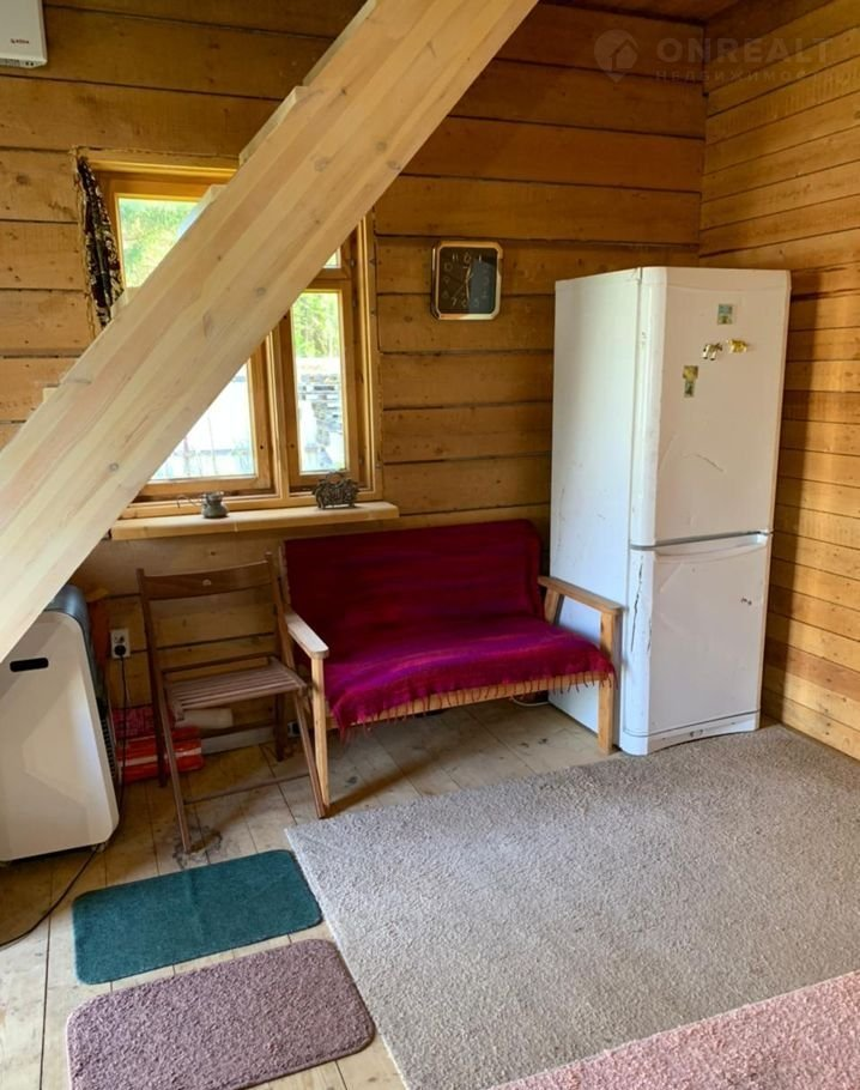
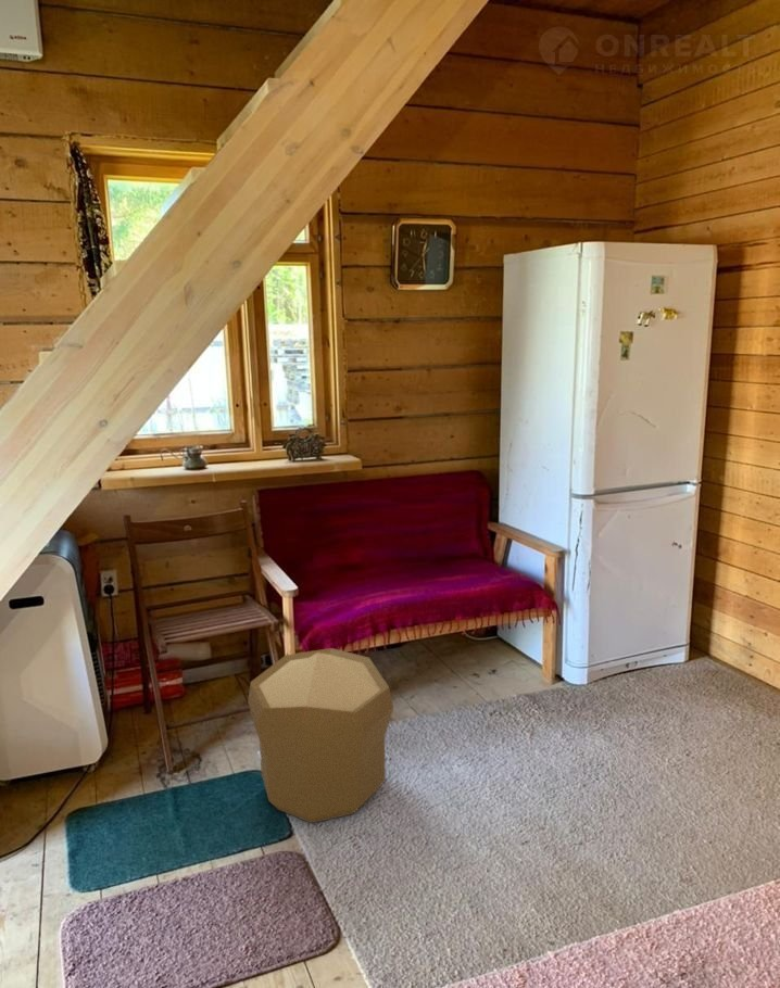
+ pouf (320, 722)
